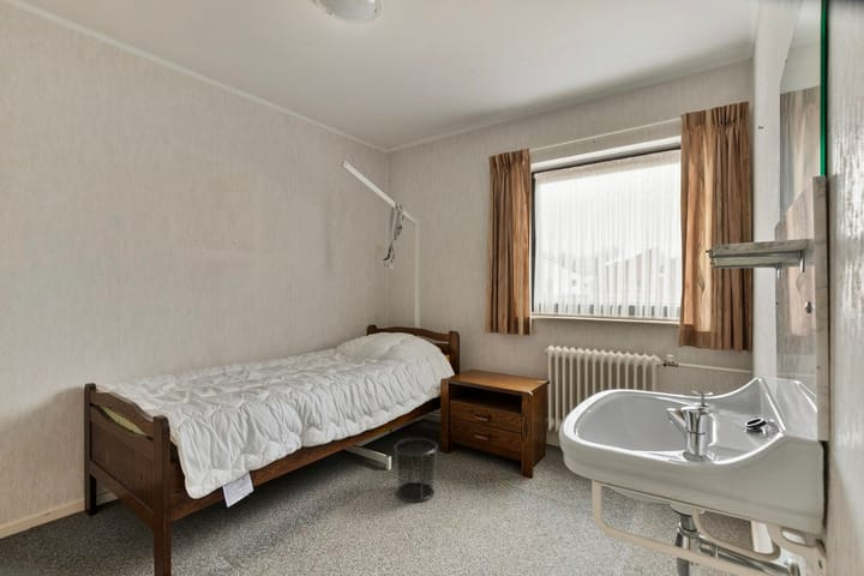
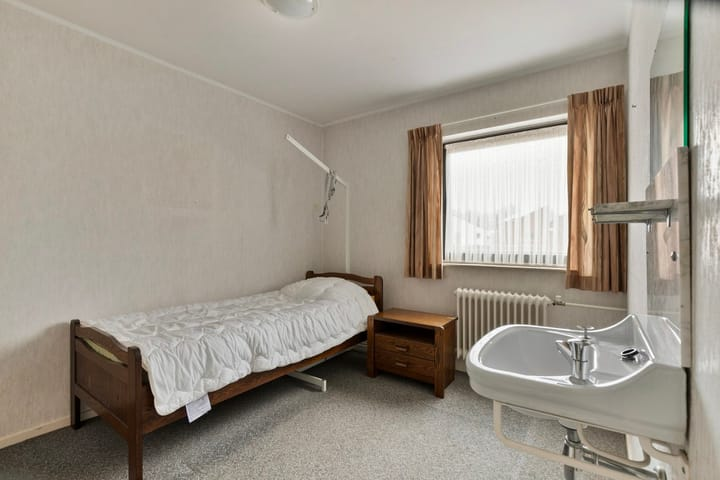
- waste bin (415, 468)
